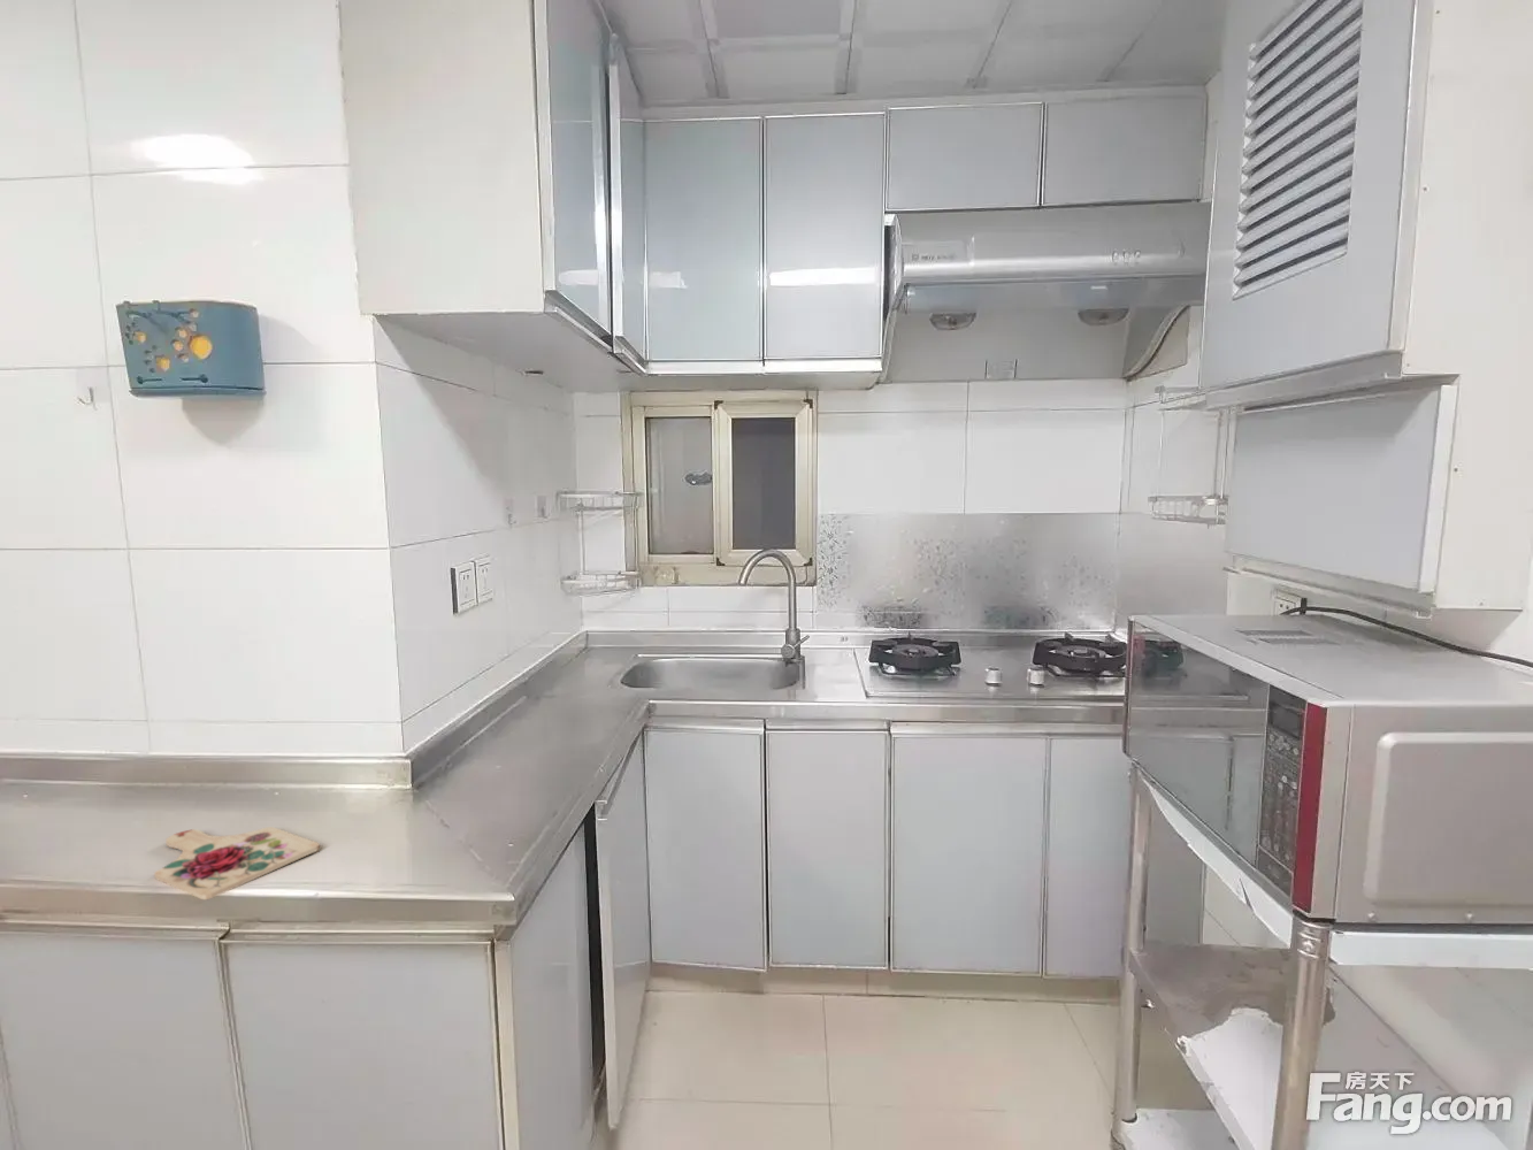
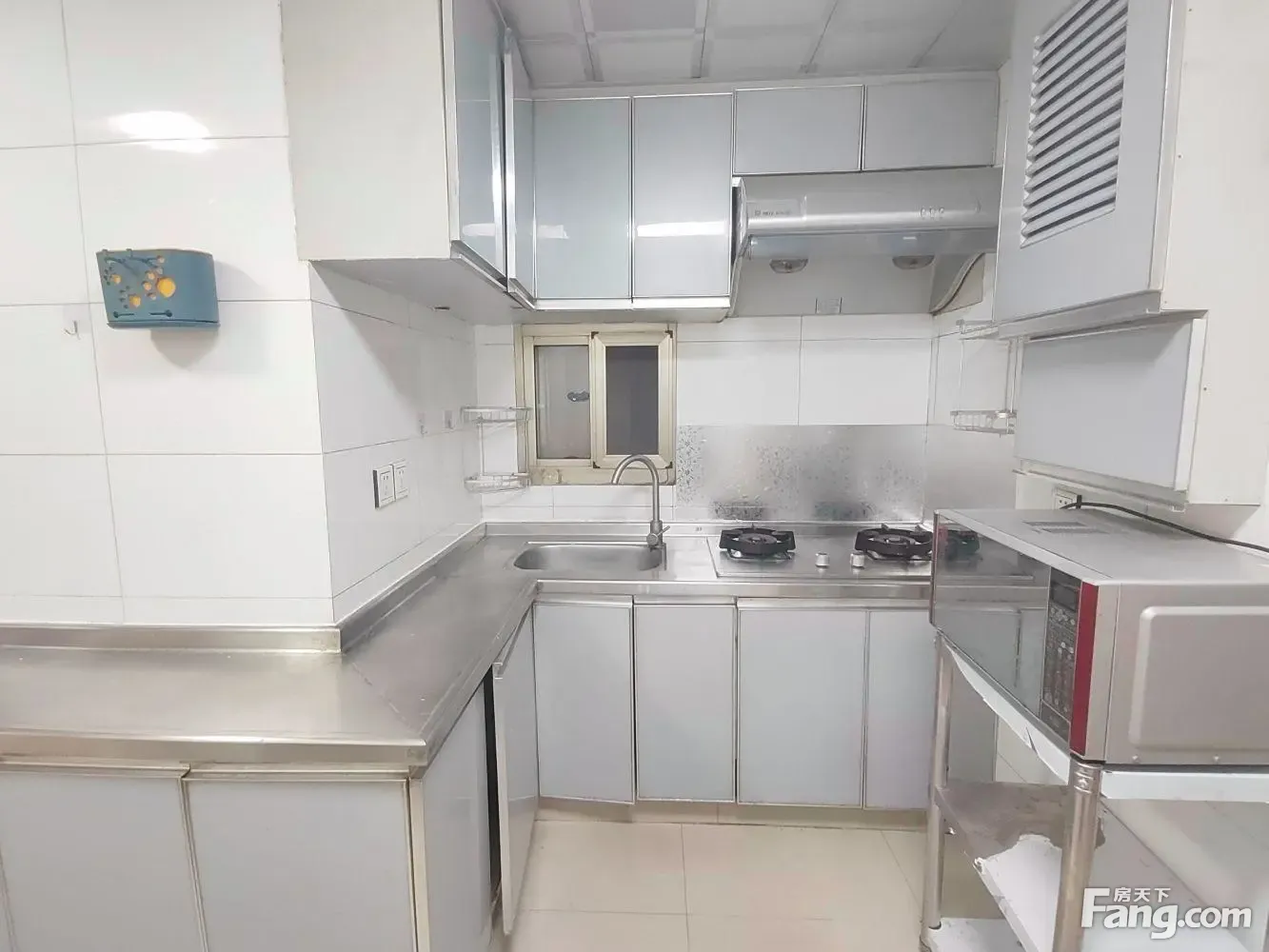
- cutting board (219, 846)
